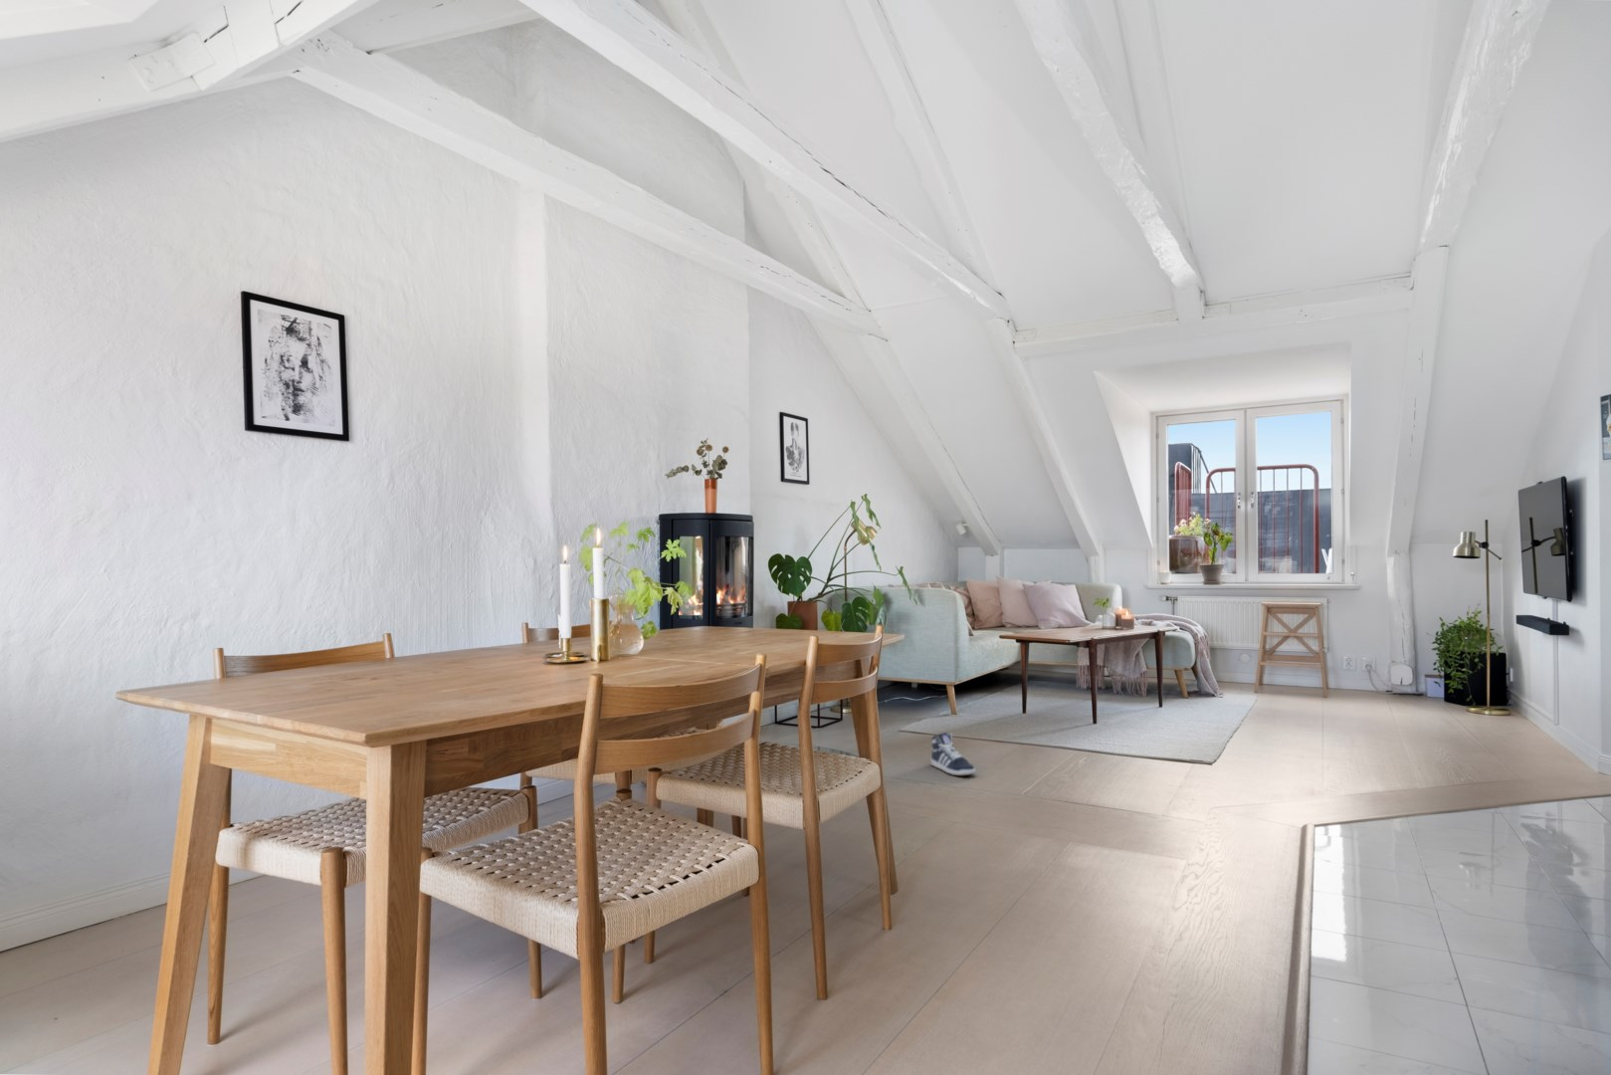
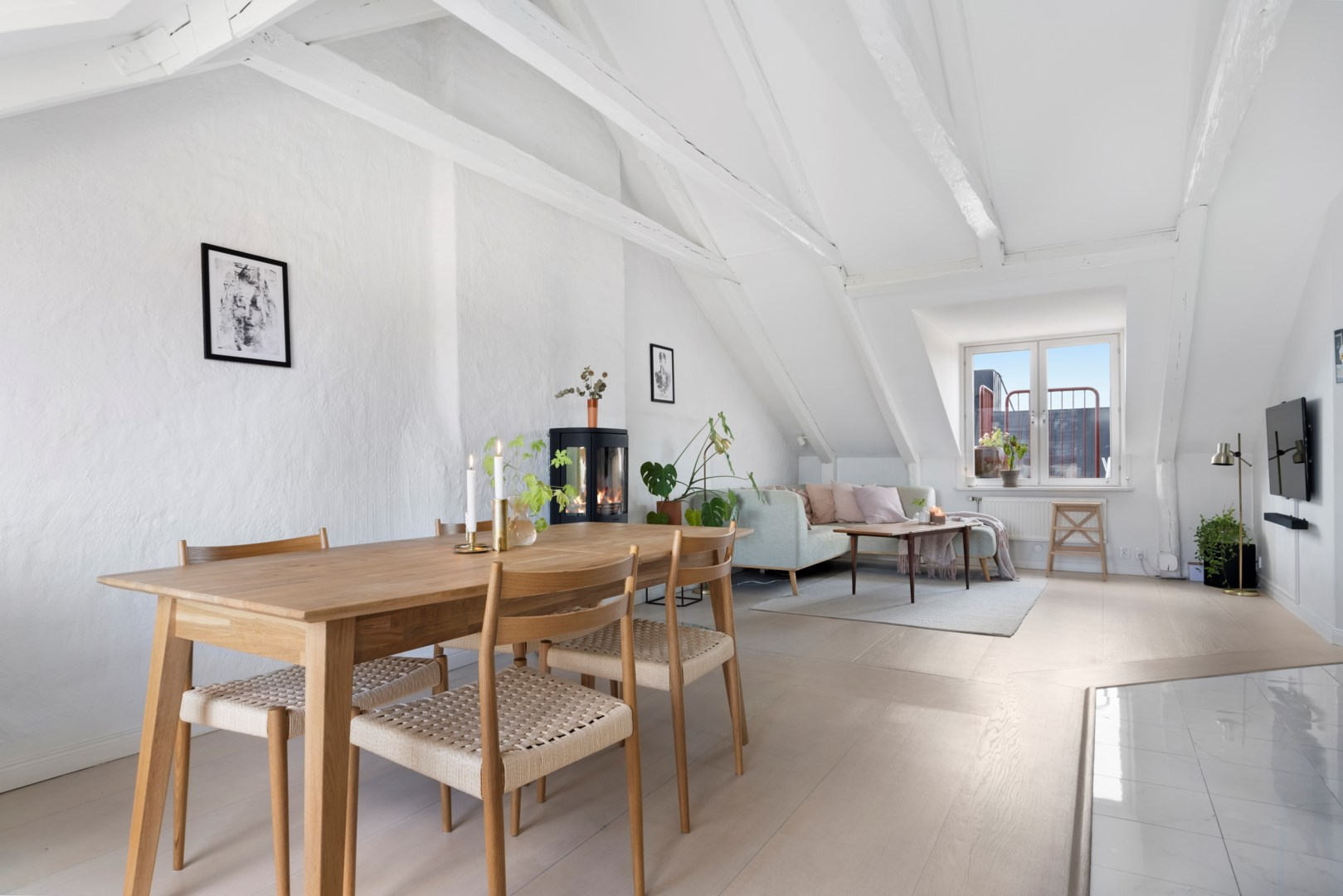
- sneaker (951, 752)
